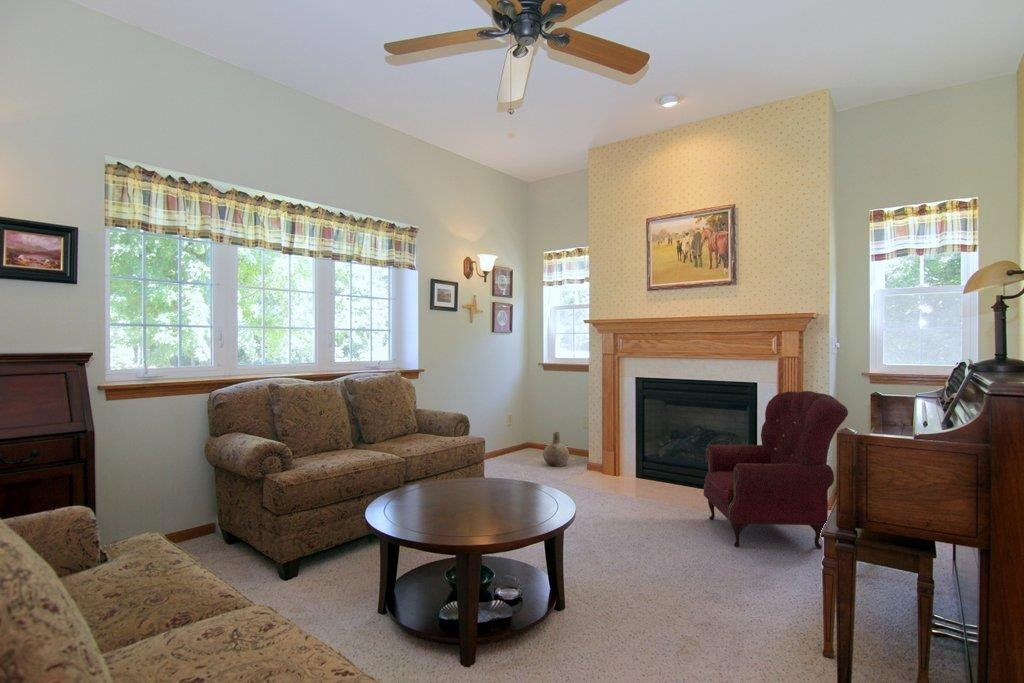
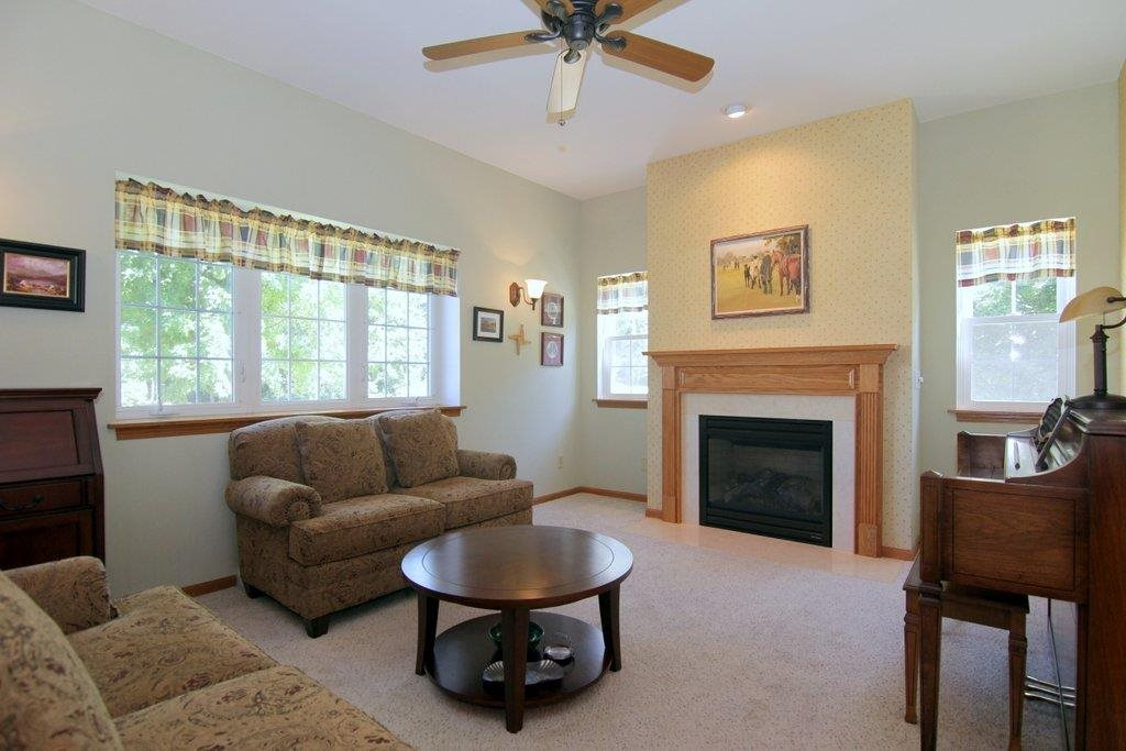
- armchair (770, 462)
- vase (556, 448)
